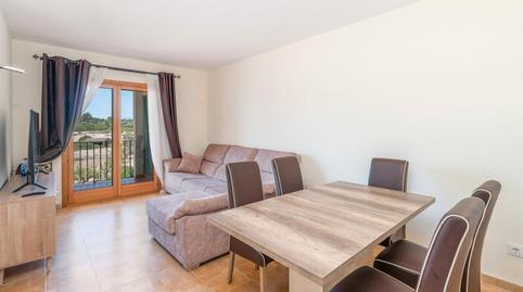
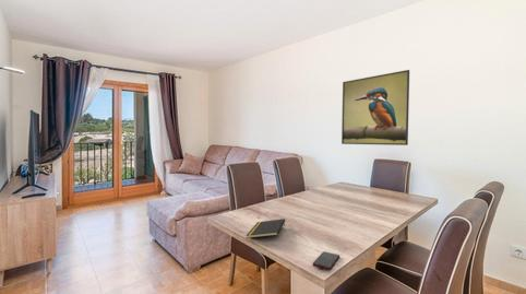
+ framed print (372, 110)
+ notepad (266, 227)
+ smartphone (326, 260)
